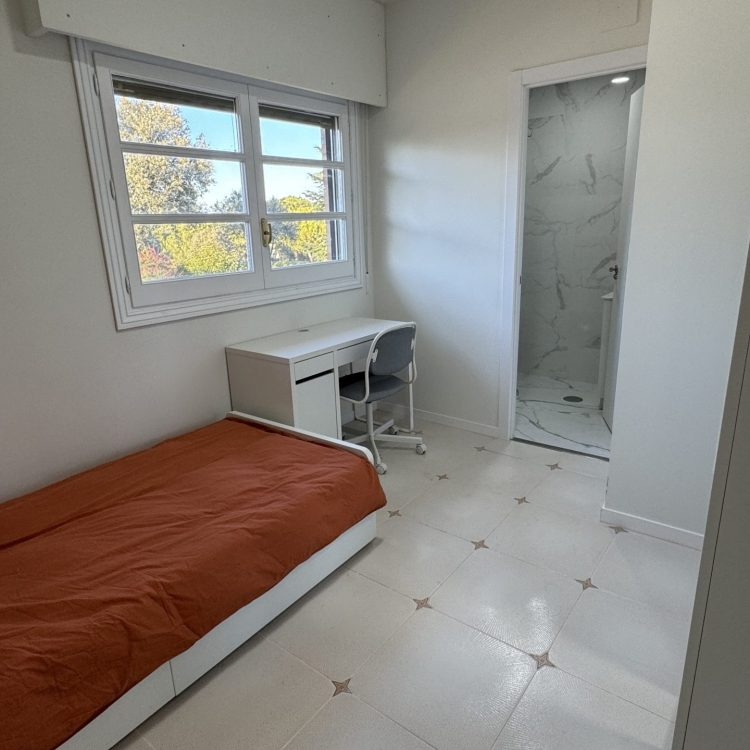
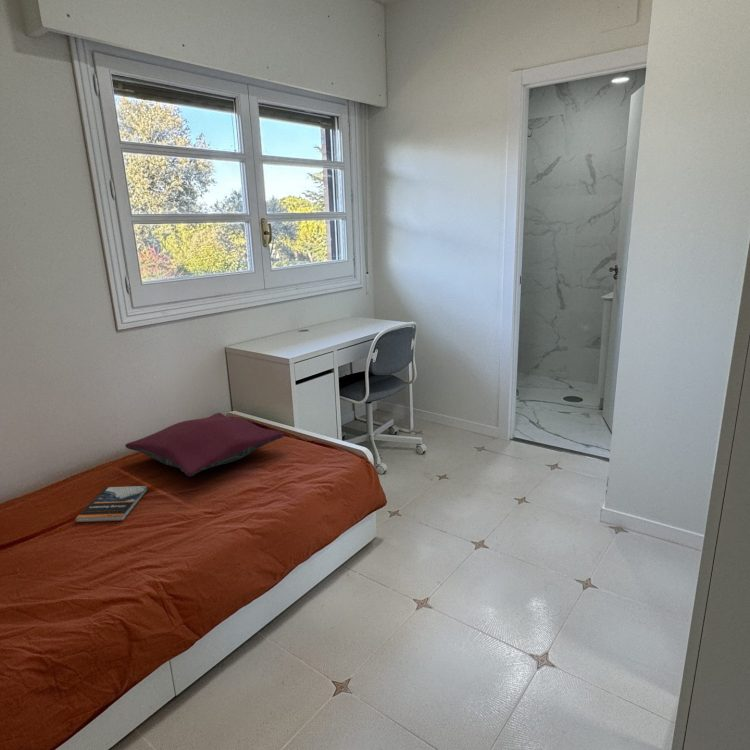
+ pillow (206, 440)
+ book (113, 503)
